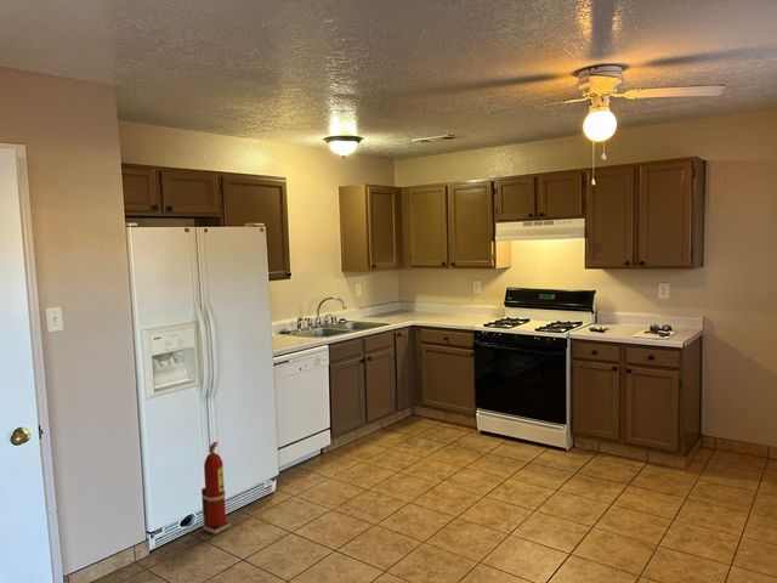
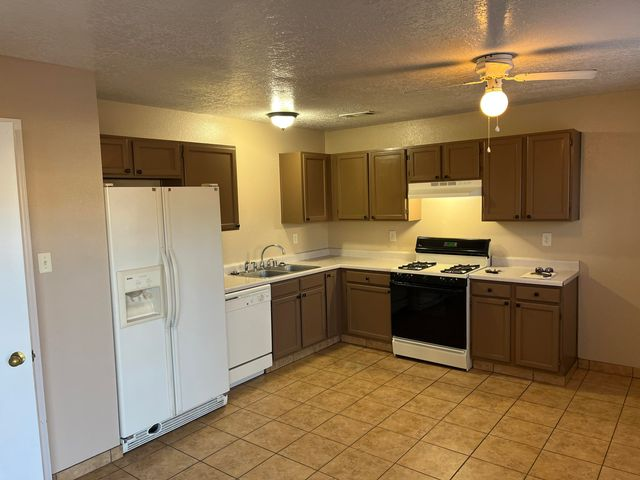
- fire extinguisher (215, 486)
